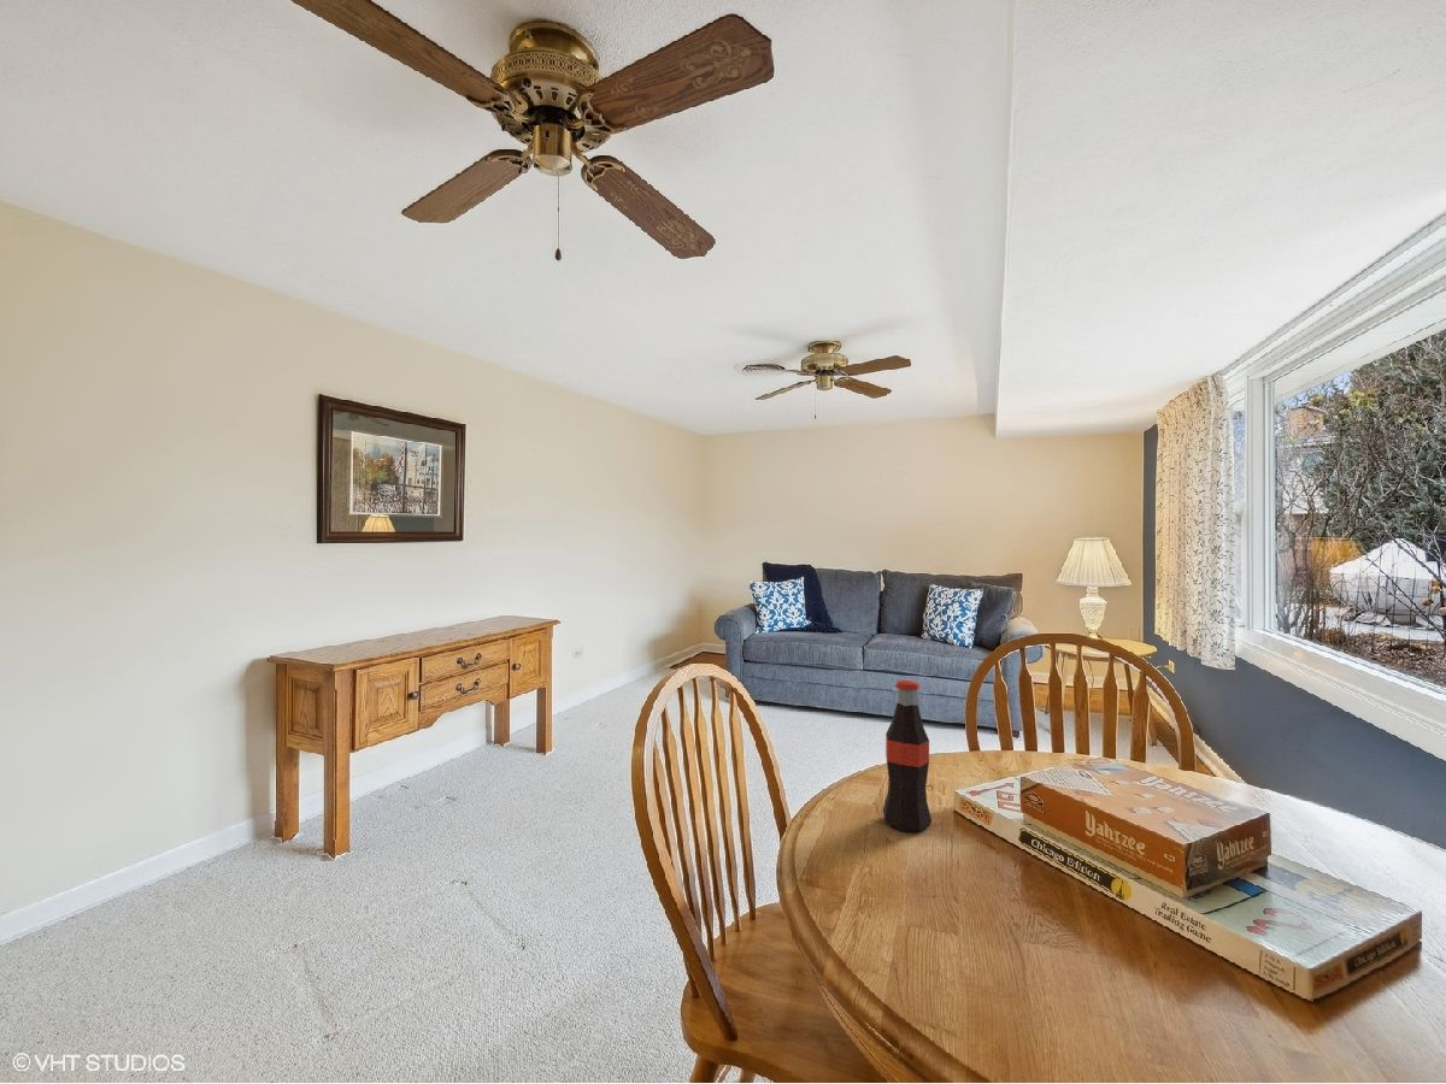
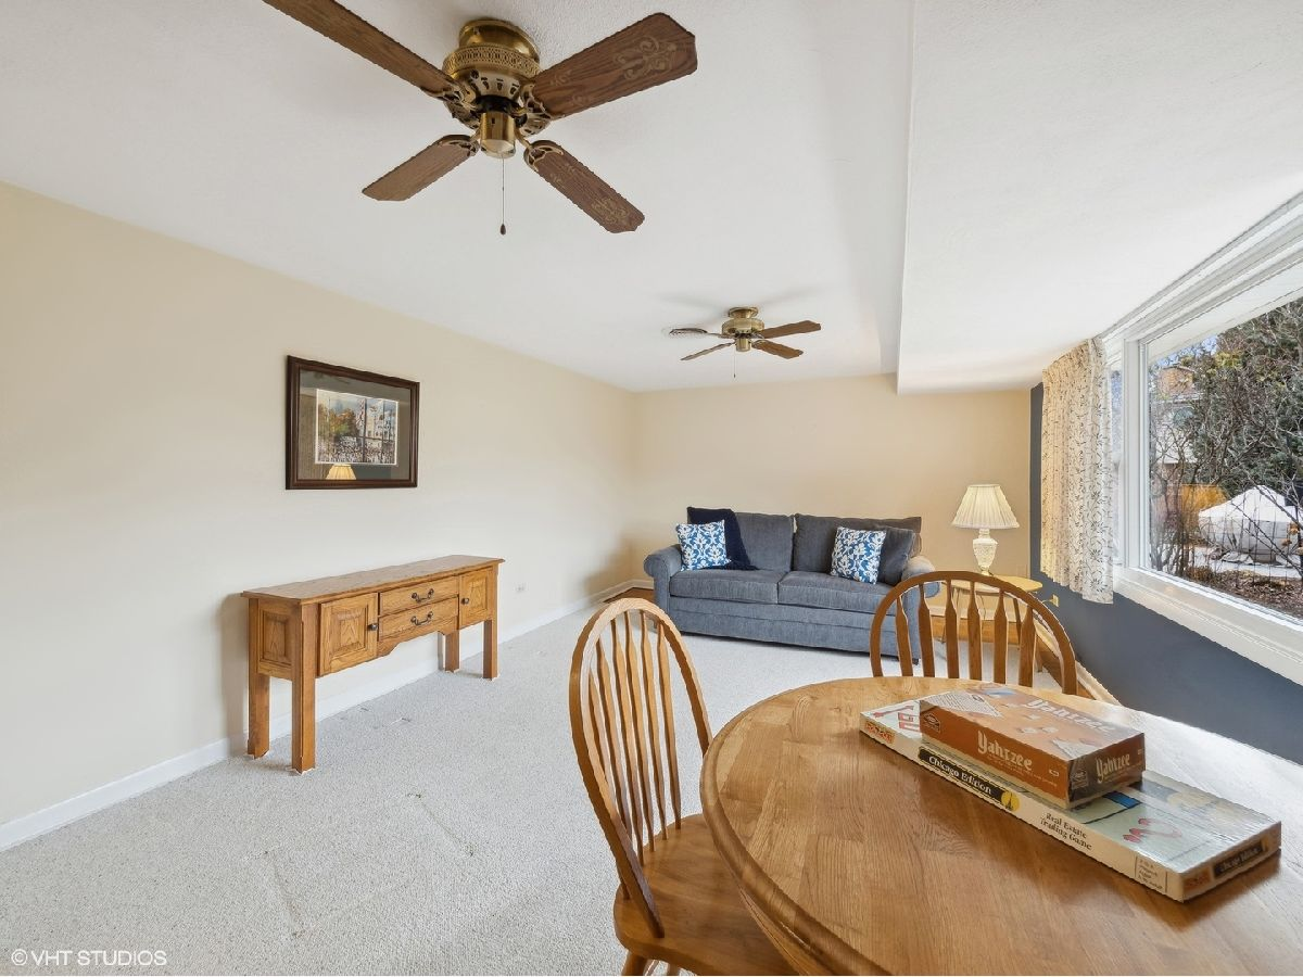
- bottle (906, 750)
